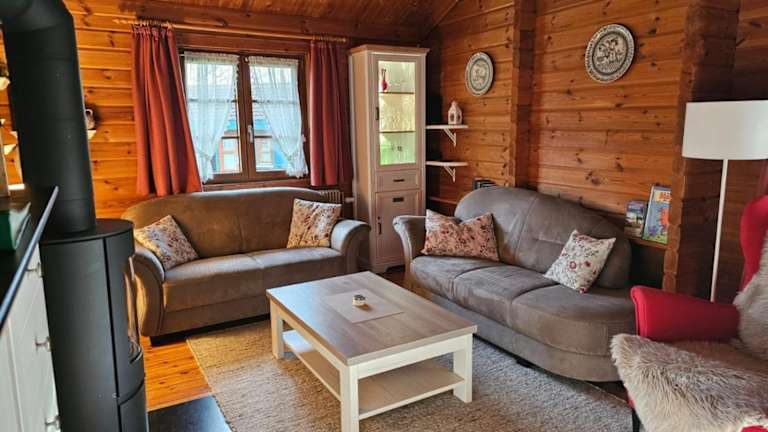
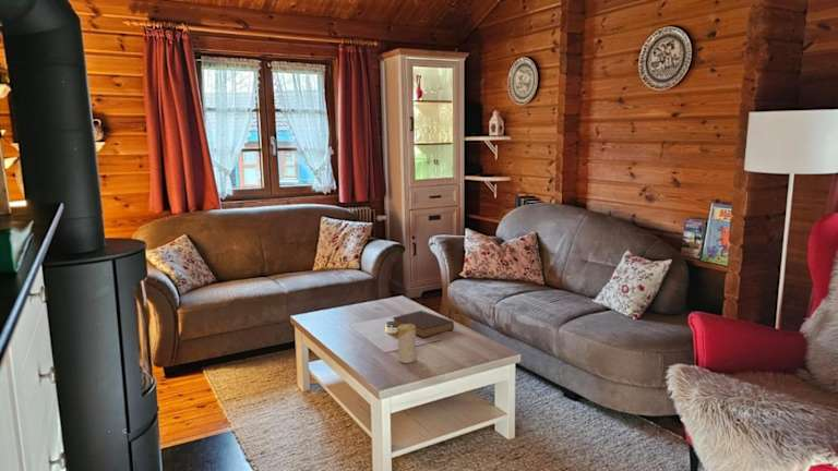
+ book (422, 323)
+ candle (407, 342)
